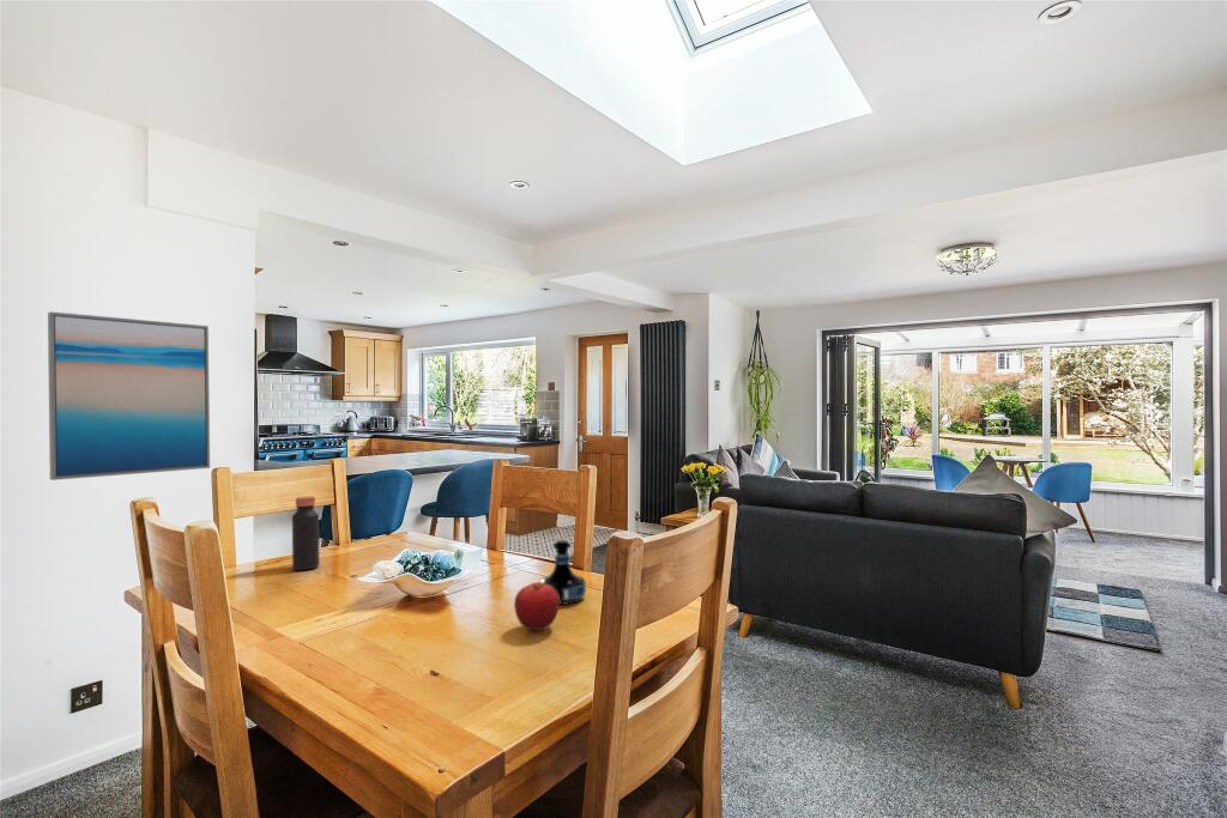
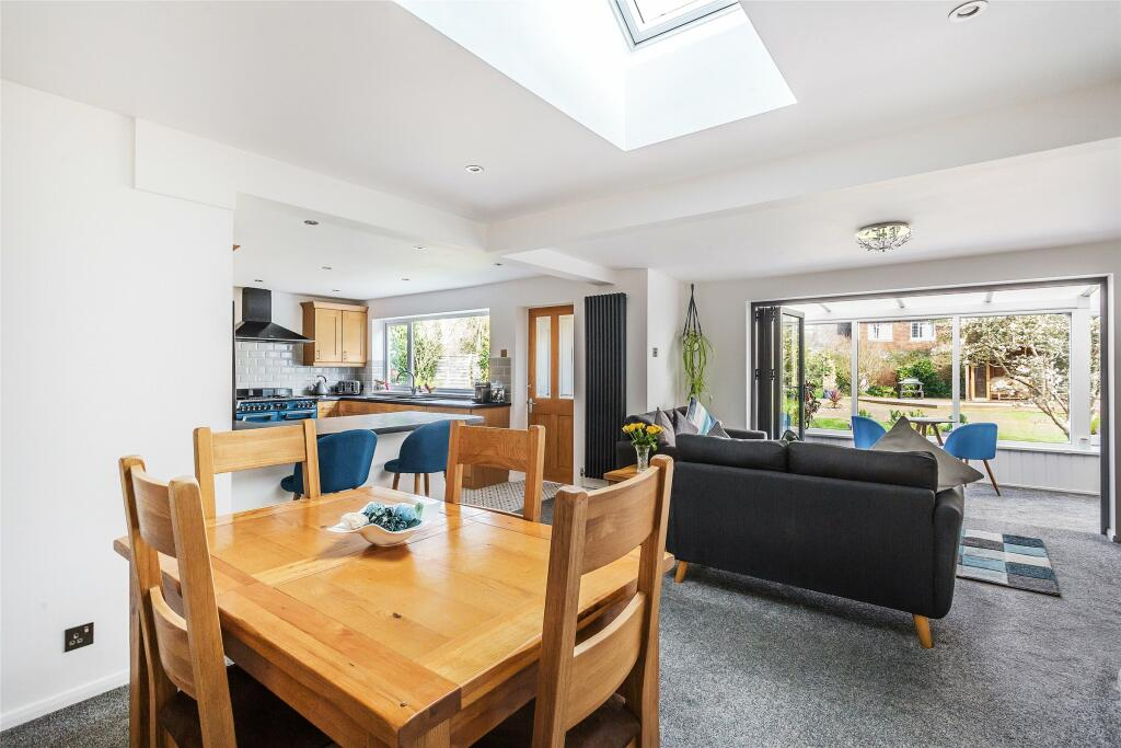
- tequila bottle (562, 569)
- wall art (134, 396)
- fruit (537, 605)
- bottle (306, 532)
